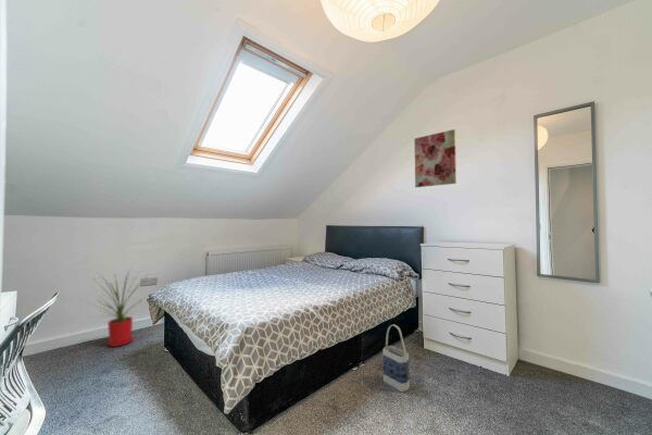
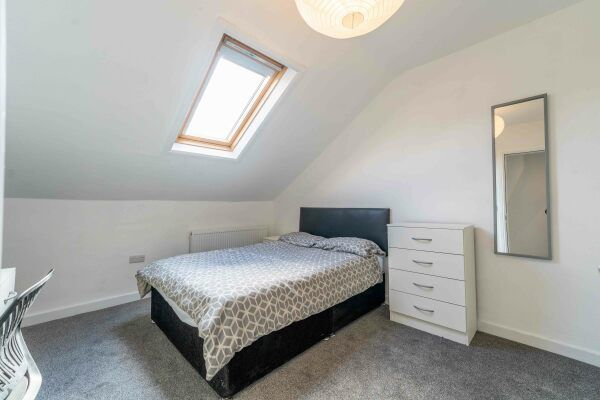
- wall art (434, 160)
- house plant (120, 306)
- bag (396, 355)
